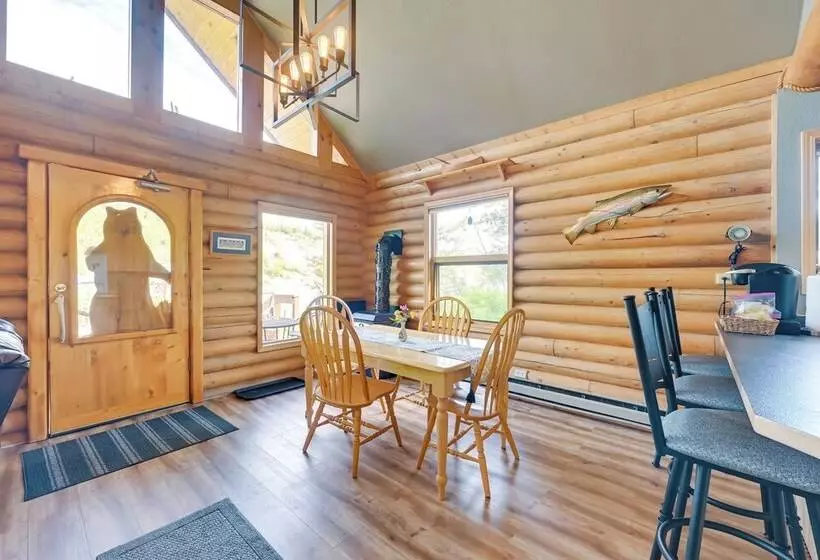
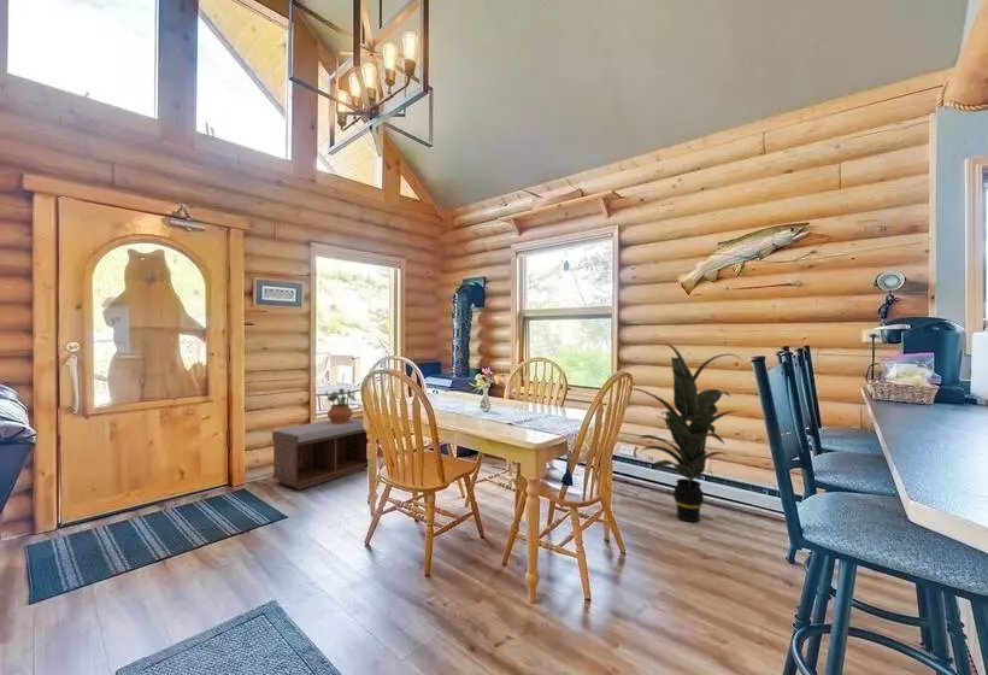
+ potted plant (342, 404)
+ indoor plant (683, 429)
+ bench (324, 450)
